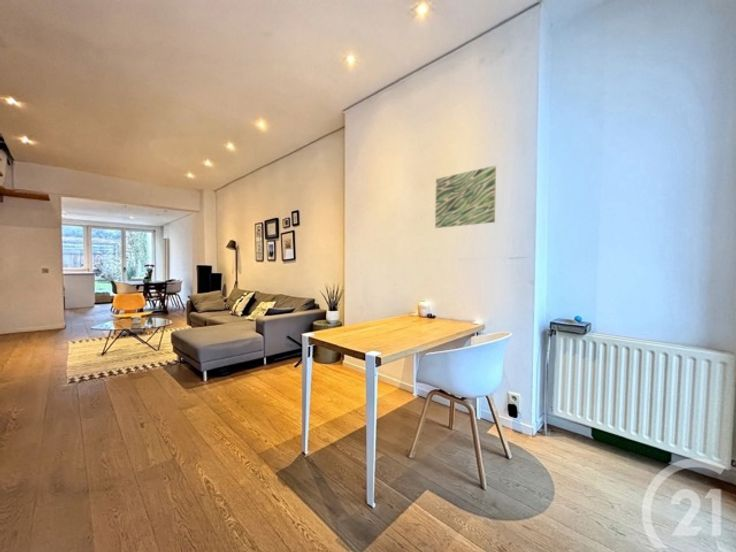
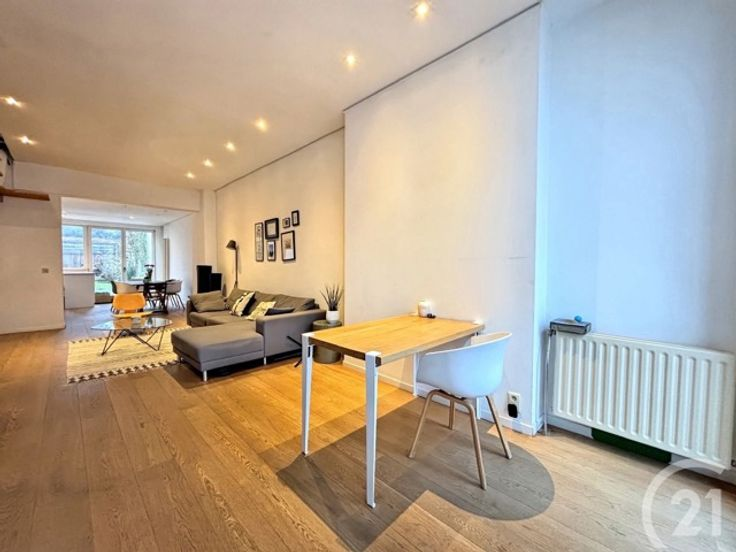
- wall art (463, 199)
